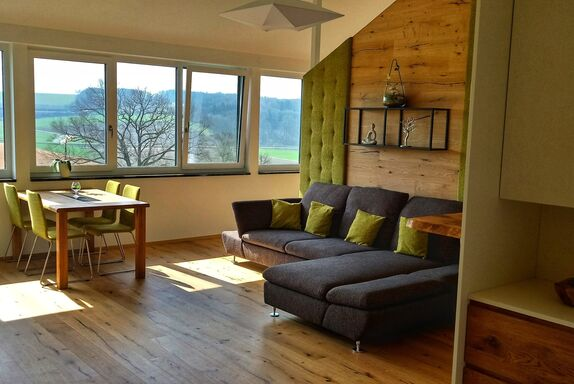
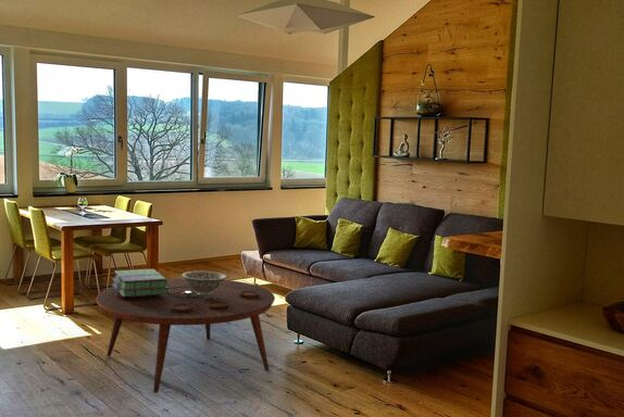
+ stack of books (139, 285)
+ coffee table (187, 324)
+ decorative bowl (204, 286)
